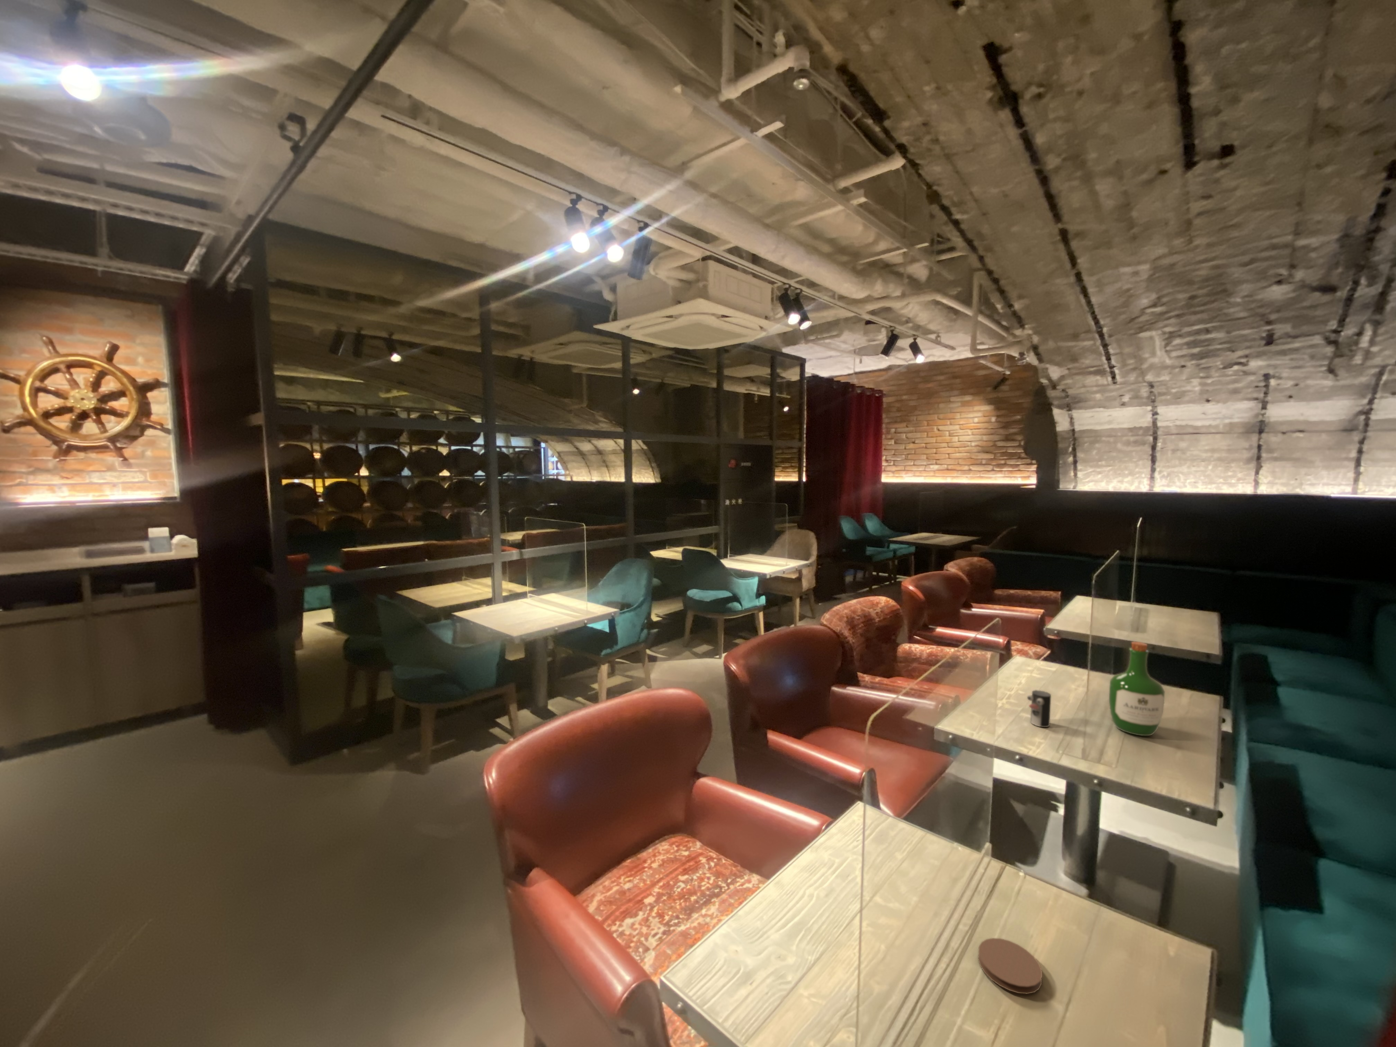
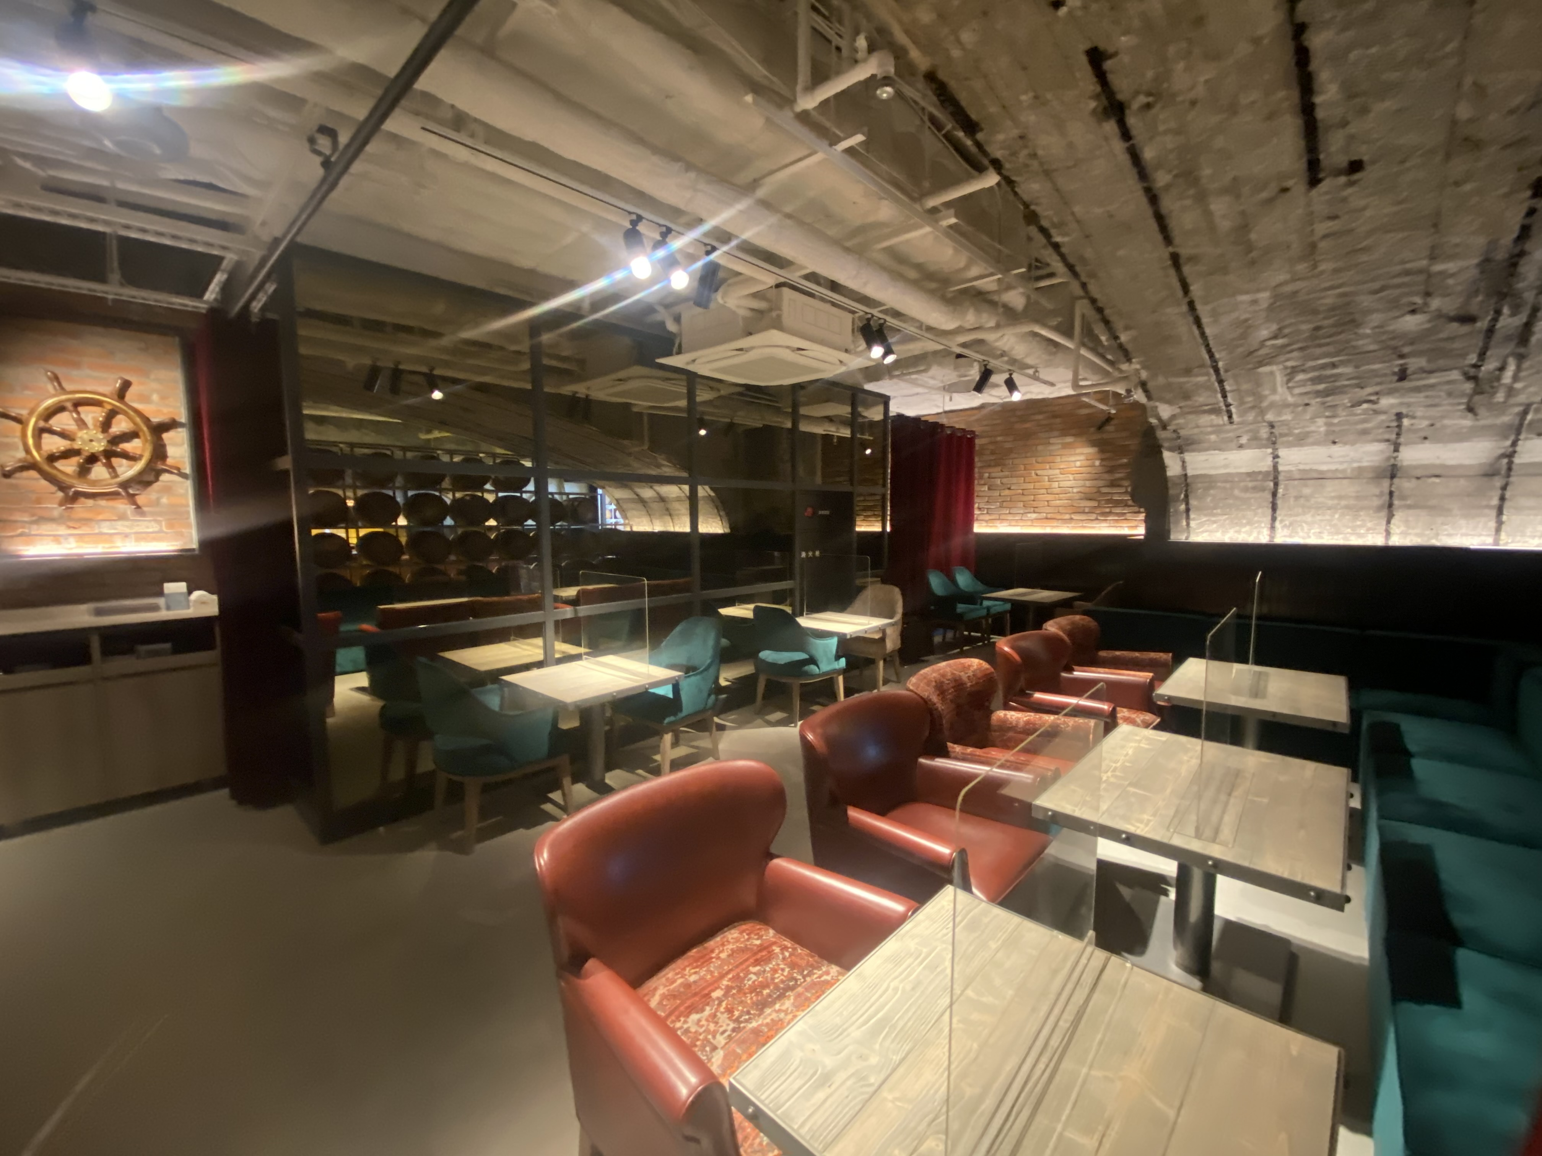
- coaster (1009, 965)
- wine bottle (1137, 686)
- cup (1038, 709)
